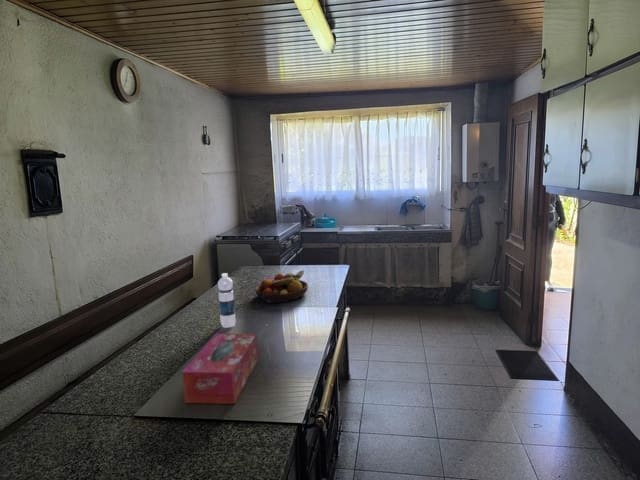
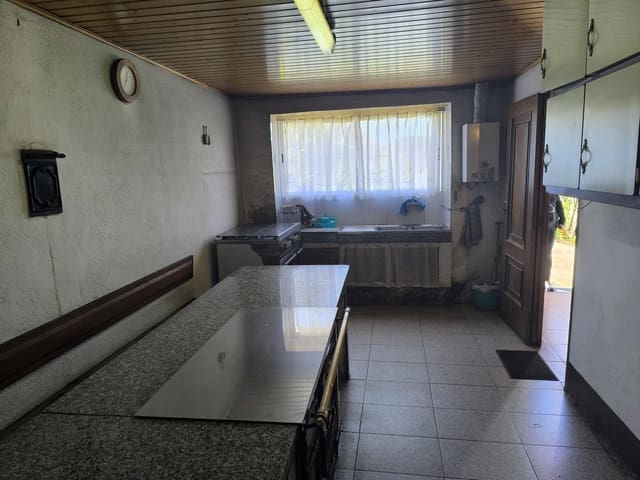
- fruit bowl (281, 284)
- water bottle (226, 300)
- tissue box (224, 365)
